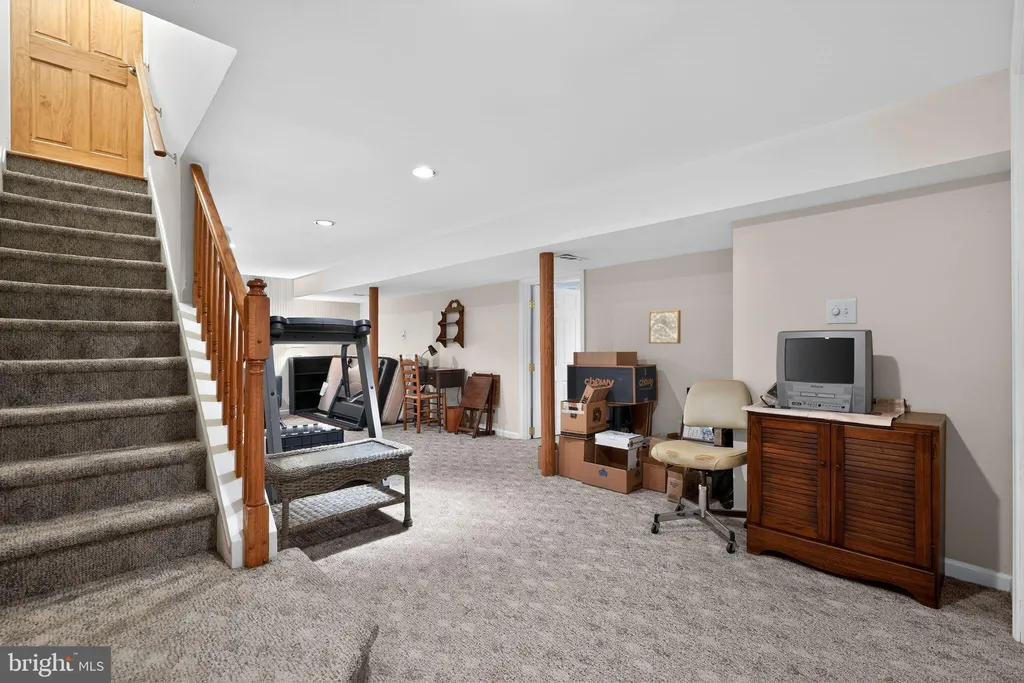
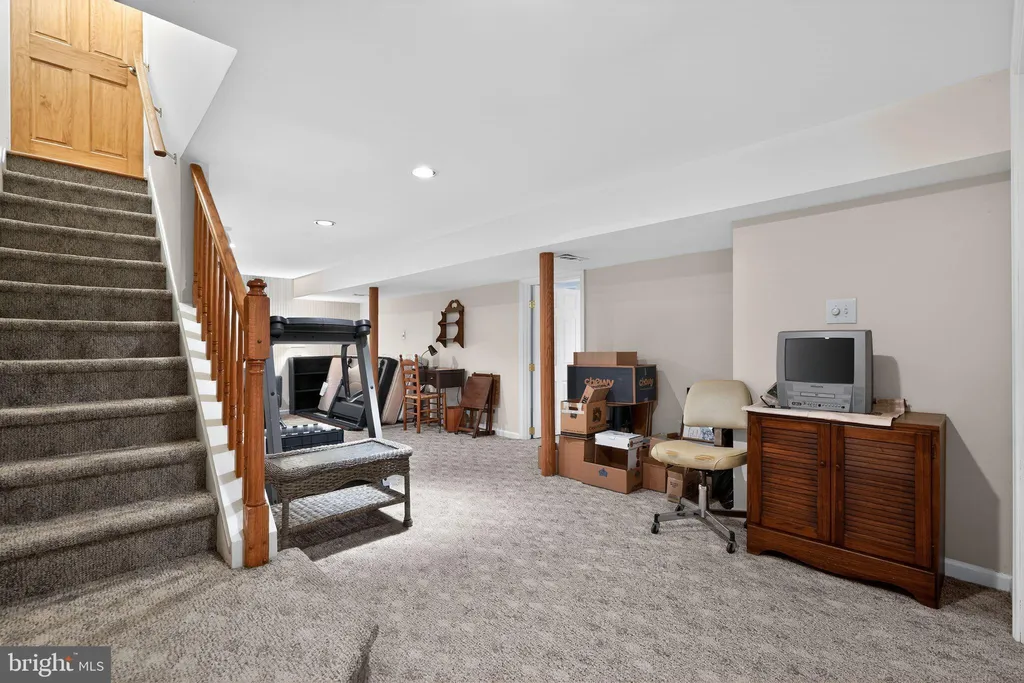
- wall art (664, 327)
